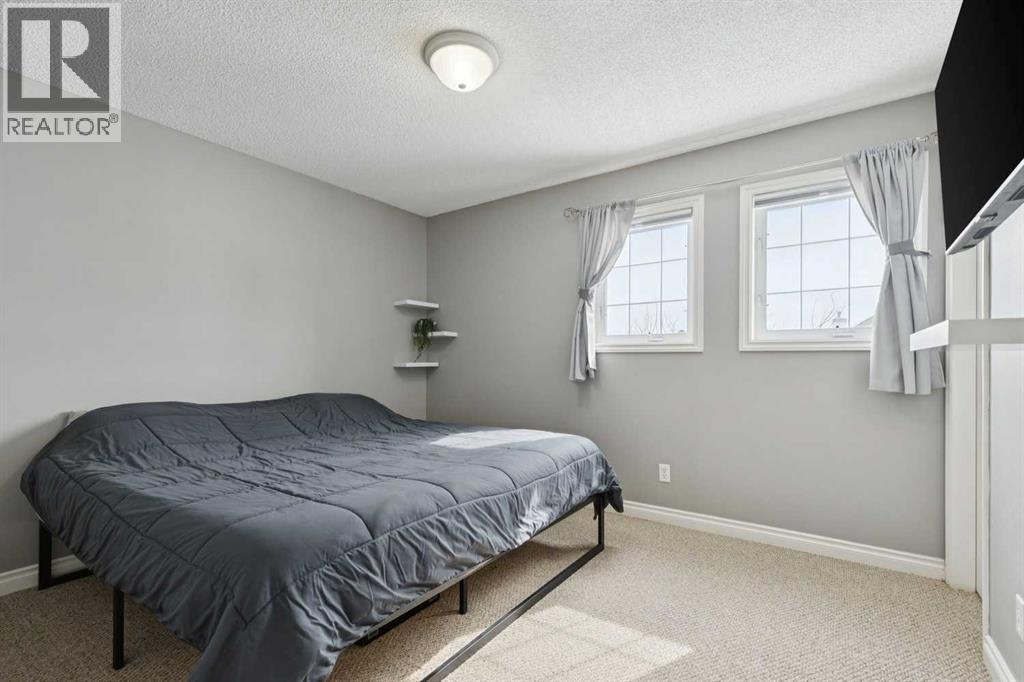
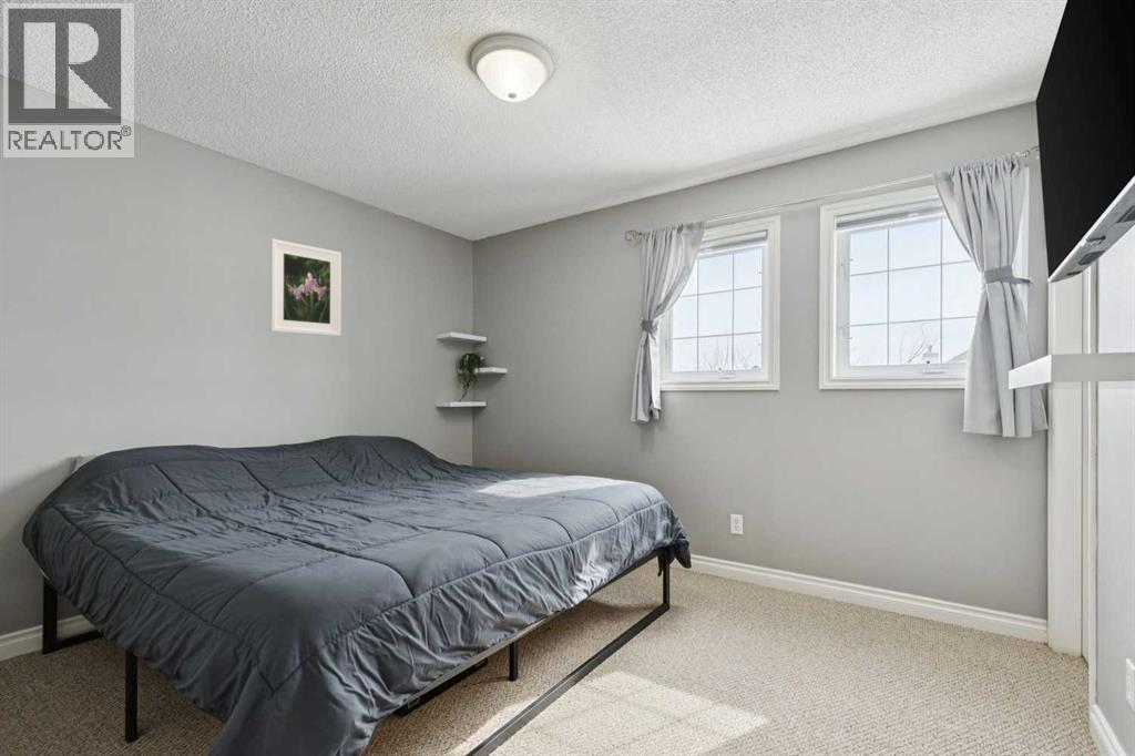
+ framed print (307, 289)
